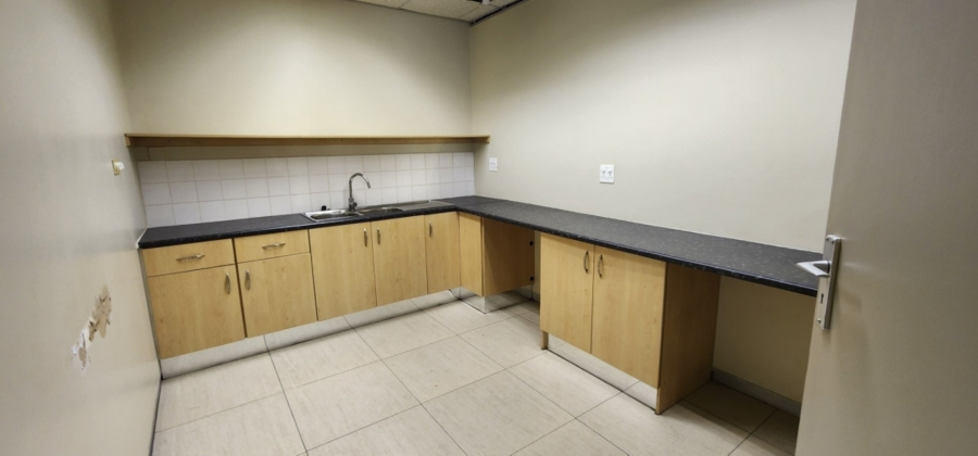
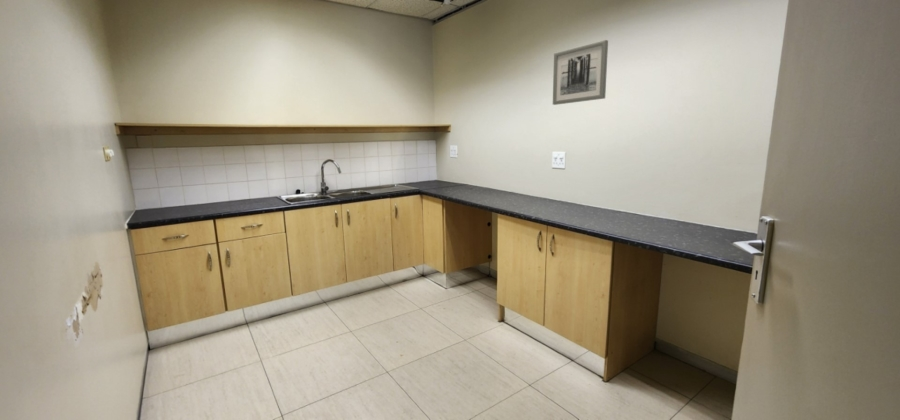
+ wall art (578, 74)
